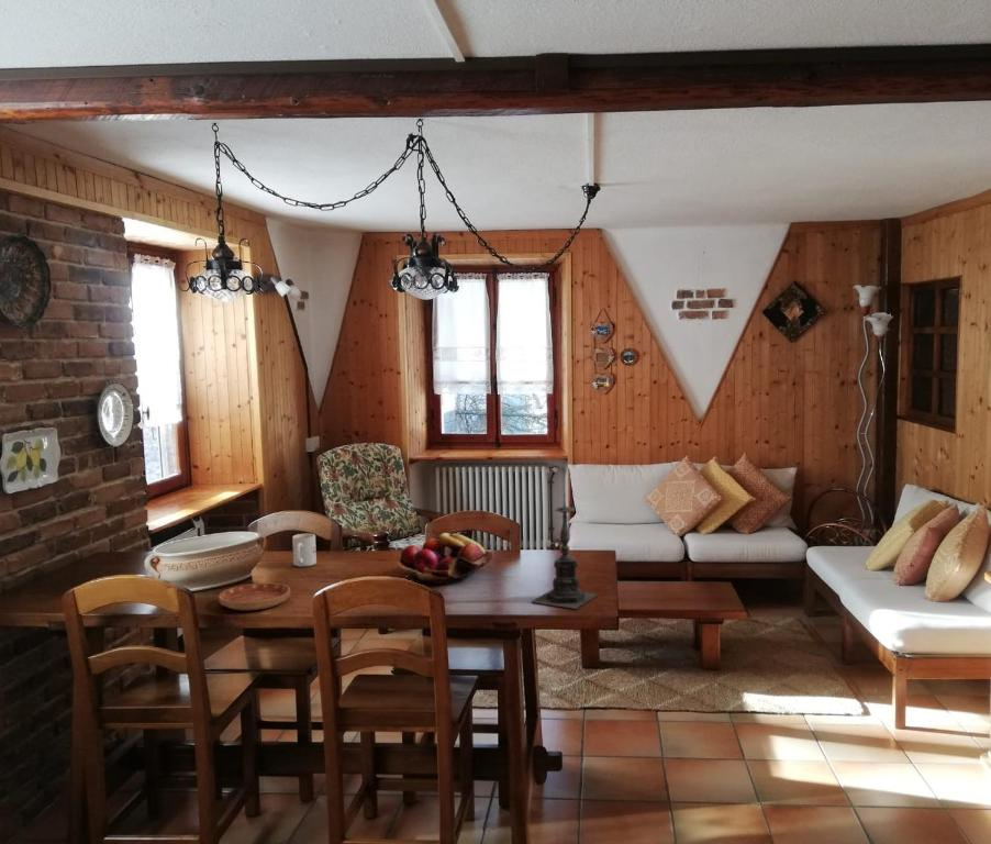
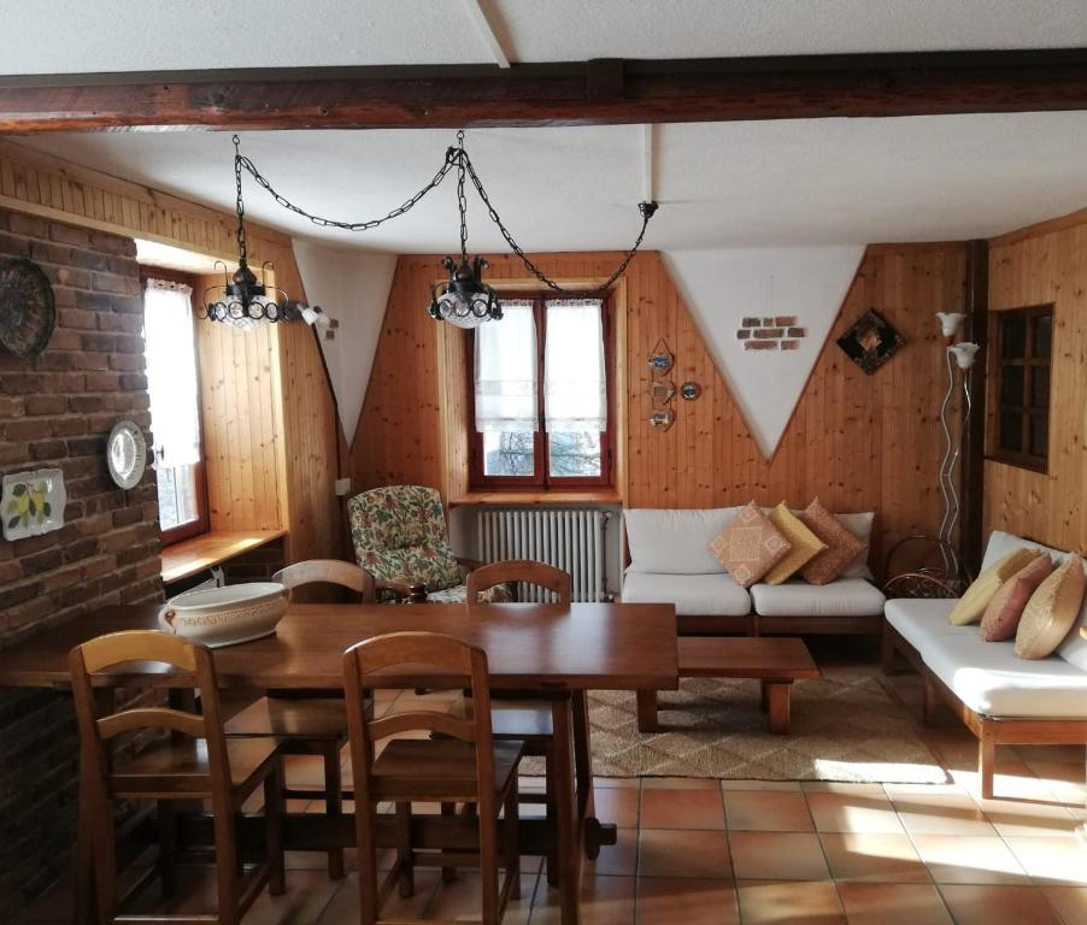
- mug (302, 551)
- saucer (255, 597)
- candle holder (564, 545)
- fruit basket (445, 556)
